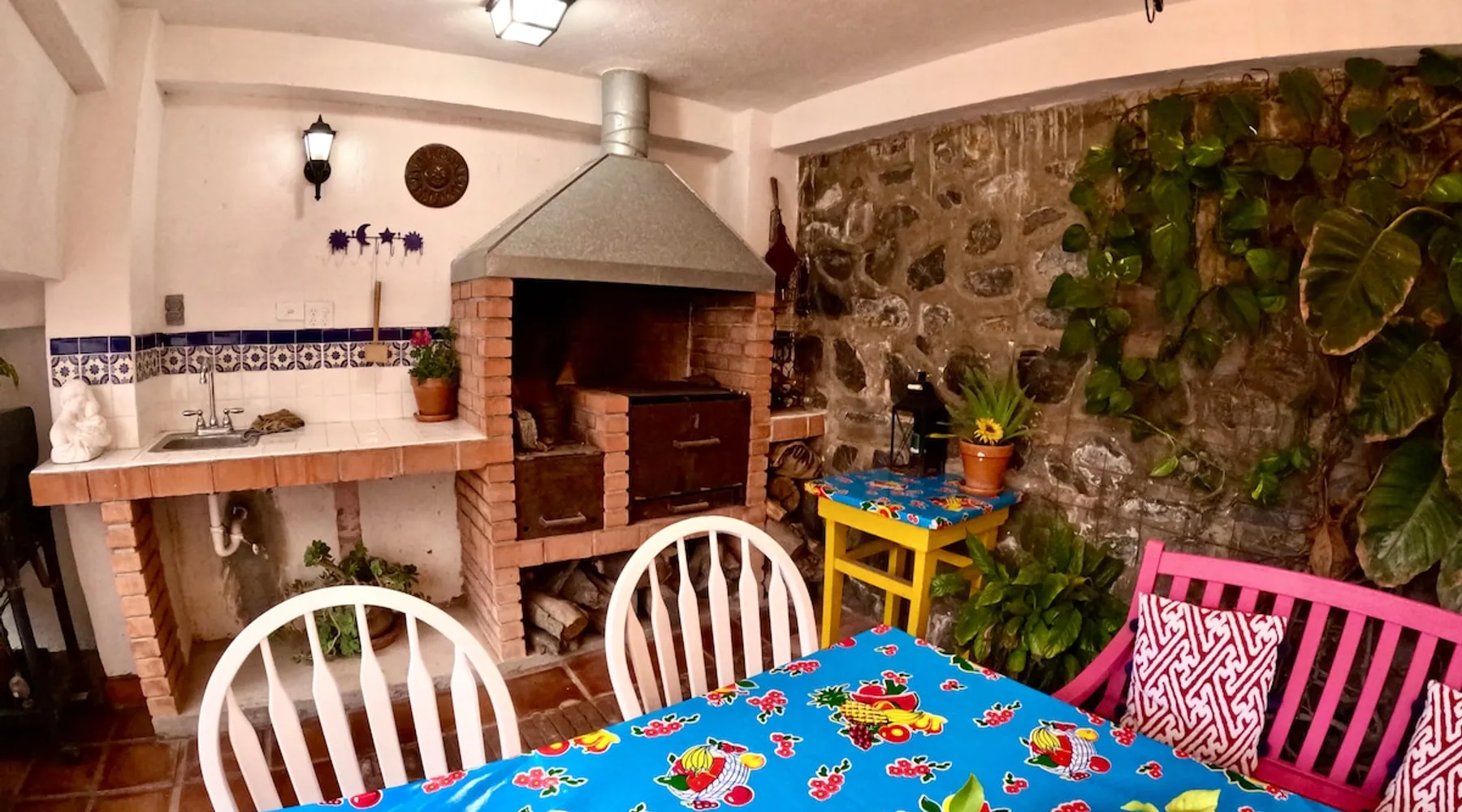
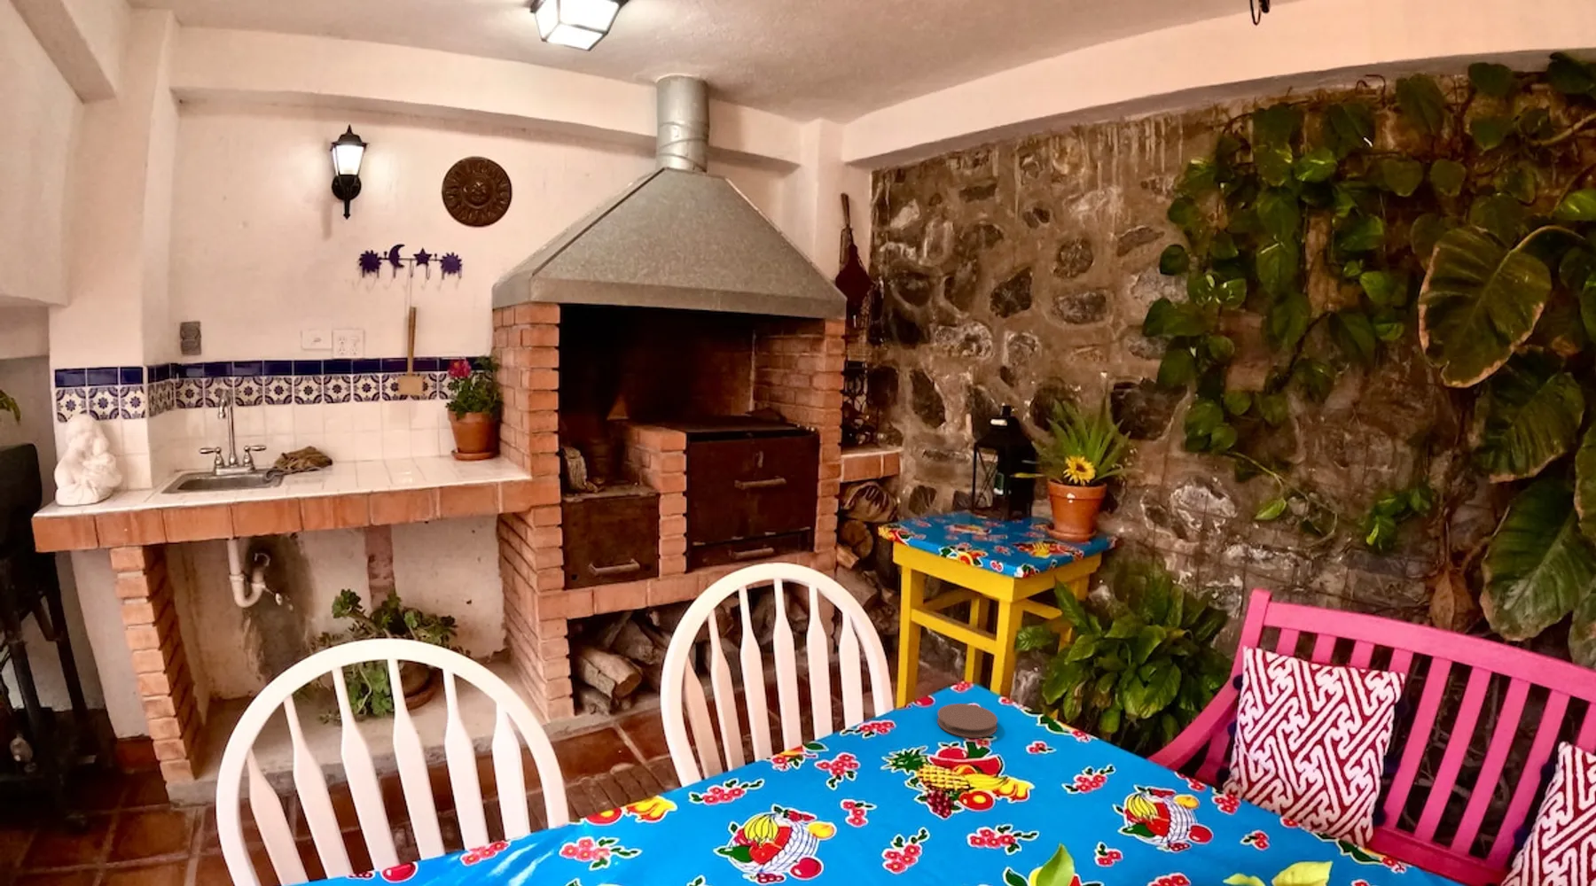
+ coaster (966, 719)
